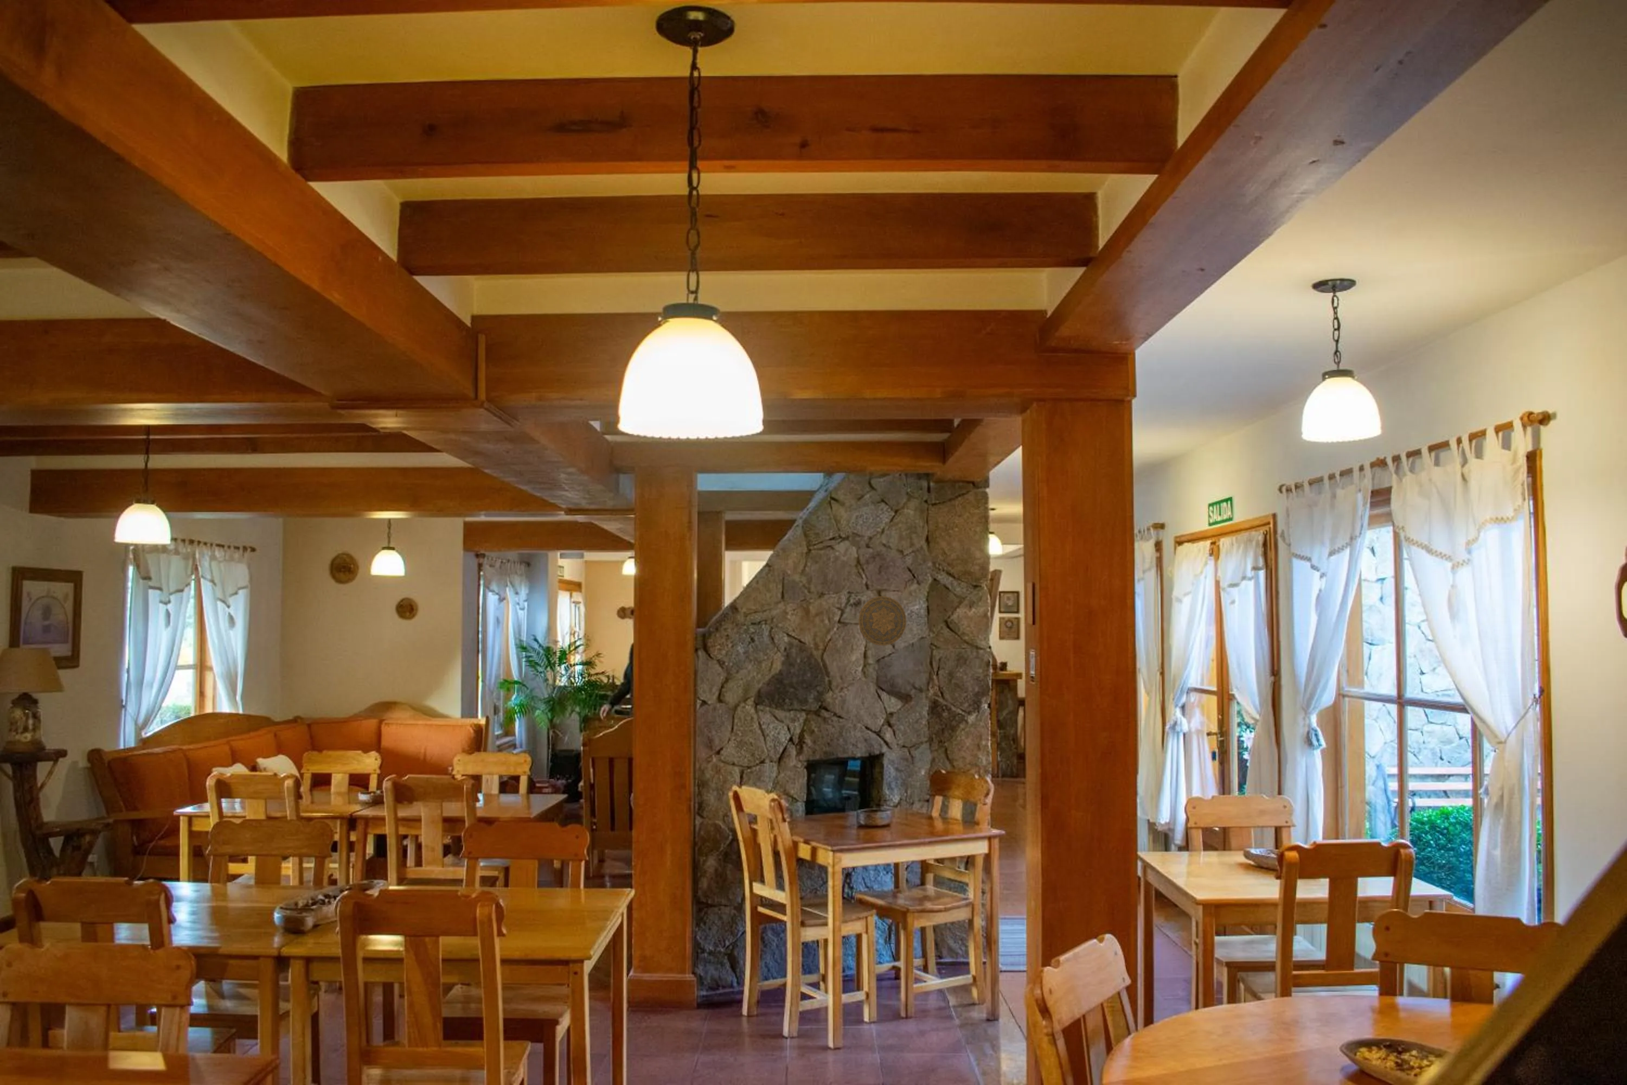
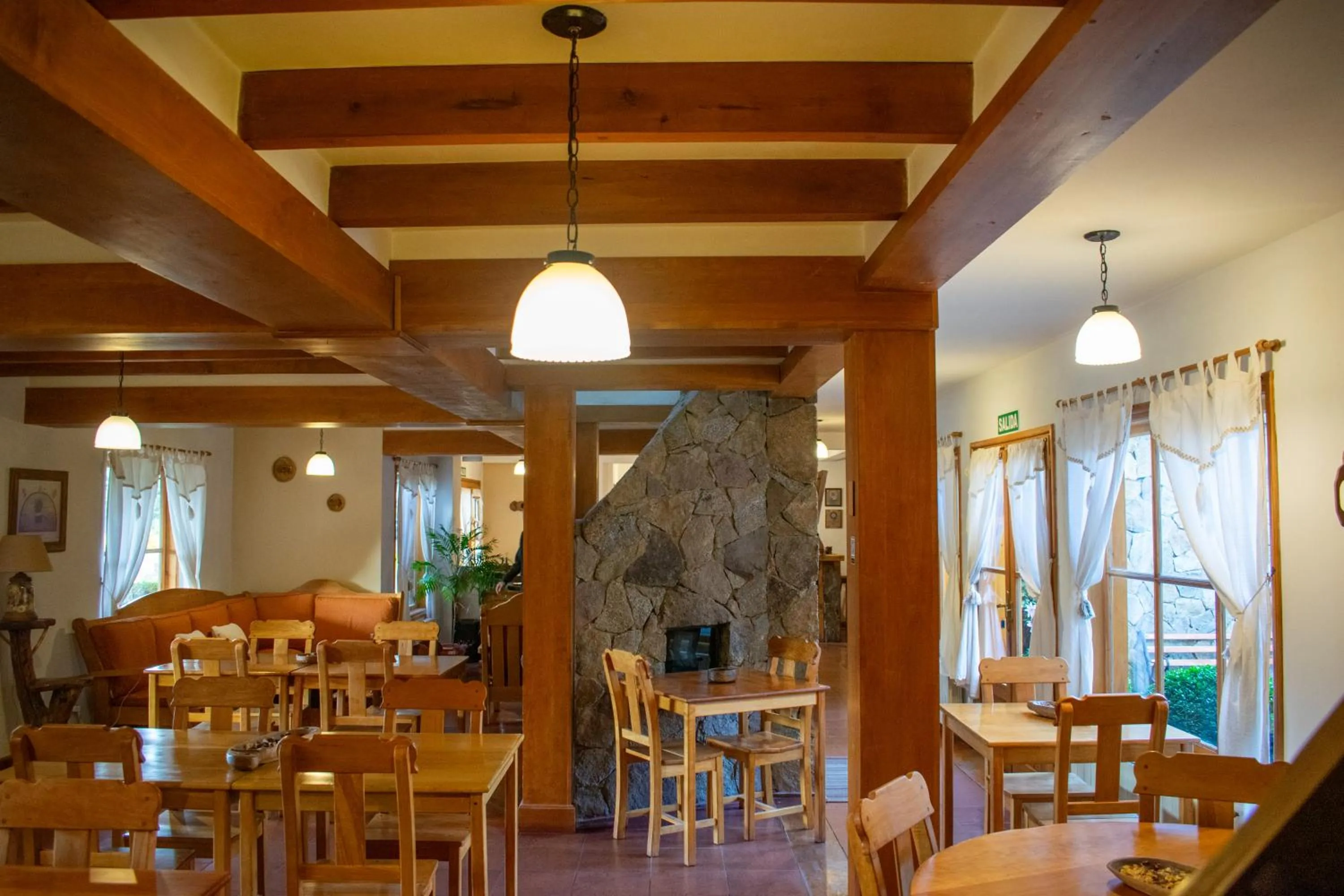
- decorative plate (883, 621)
